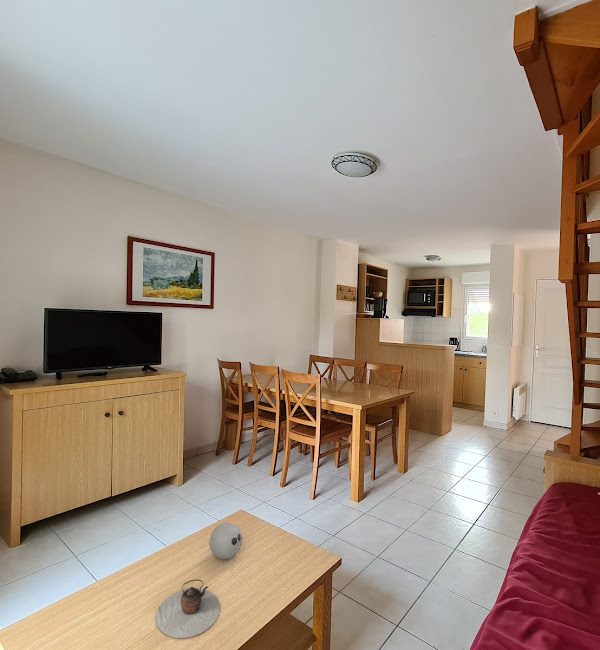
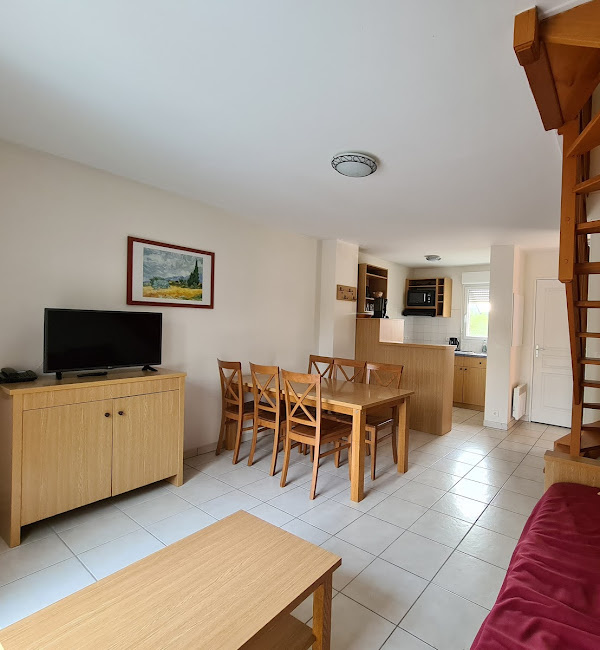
- decorative ball (225, 540)
- teapot (188, 597)
